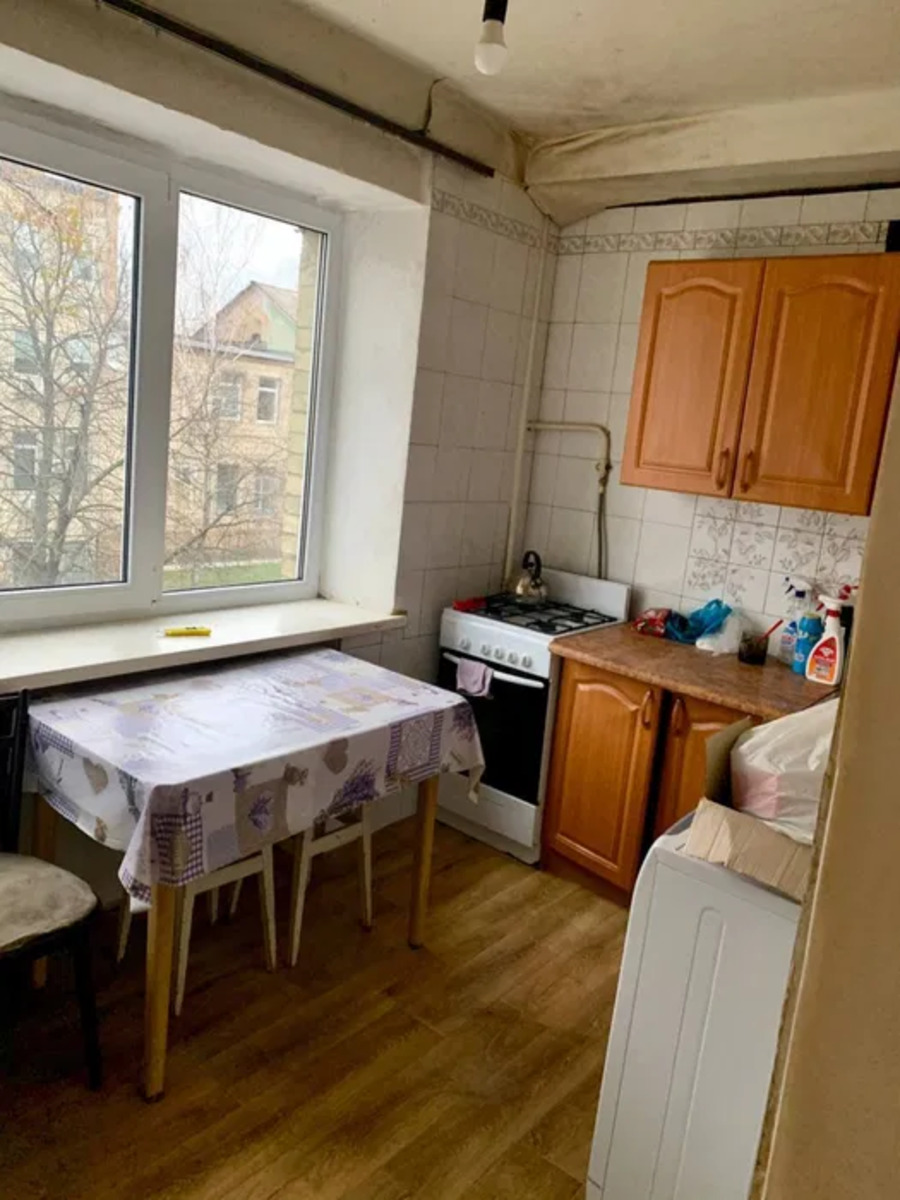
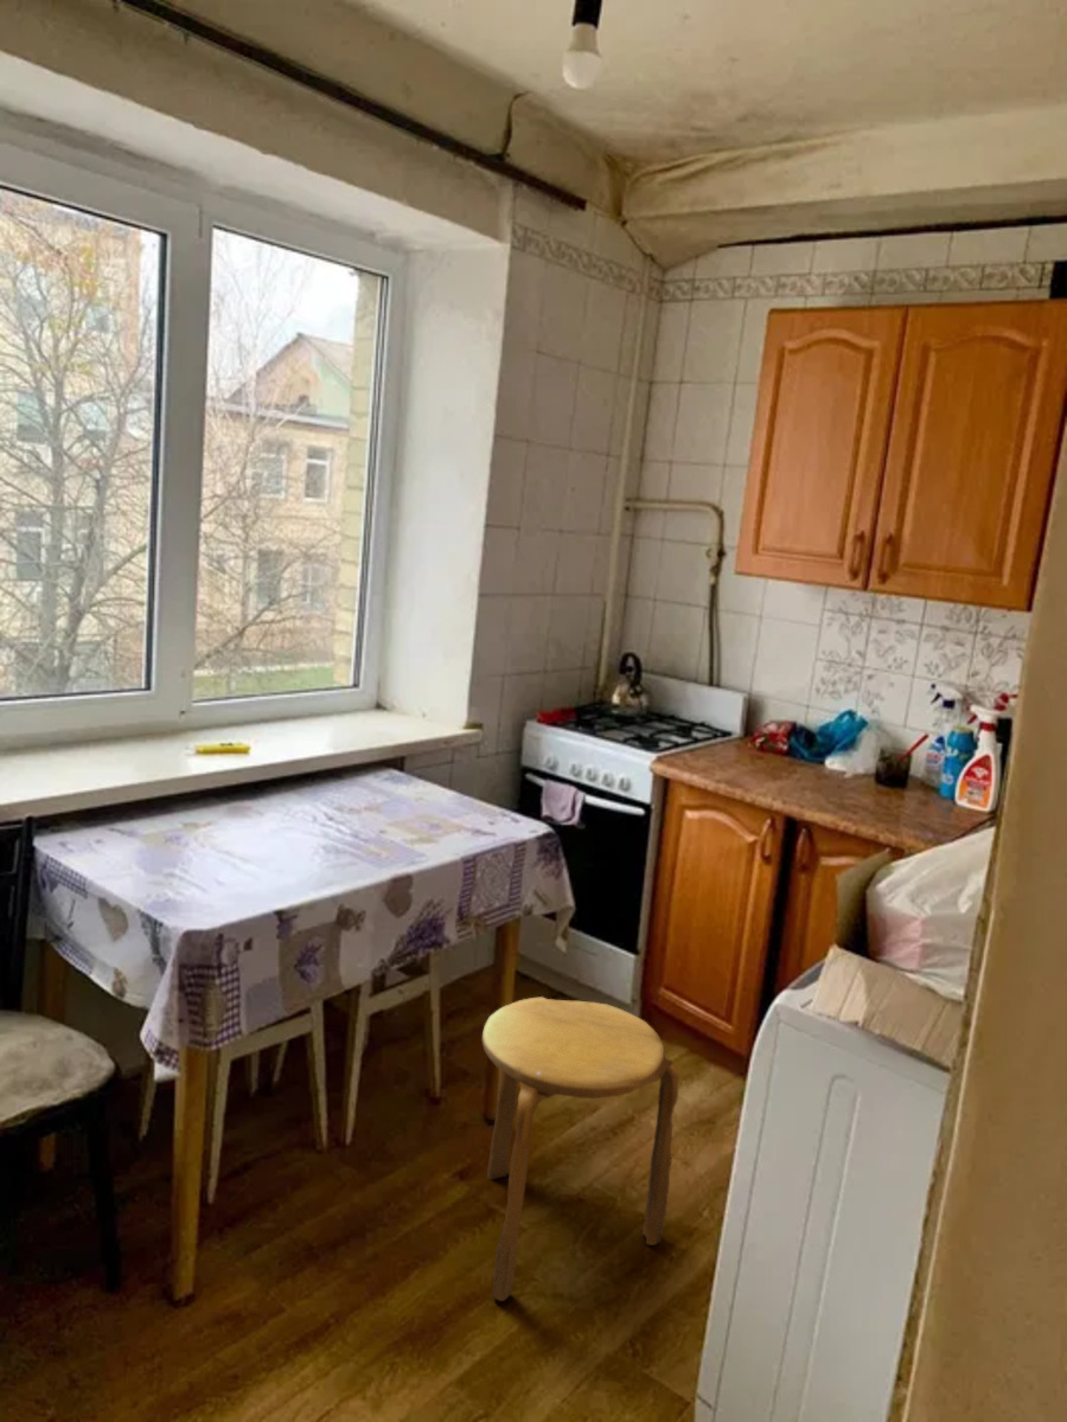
+ stool (531, 1122)
